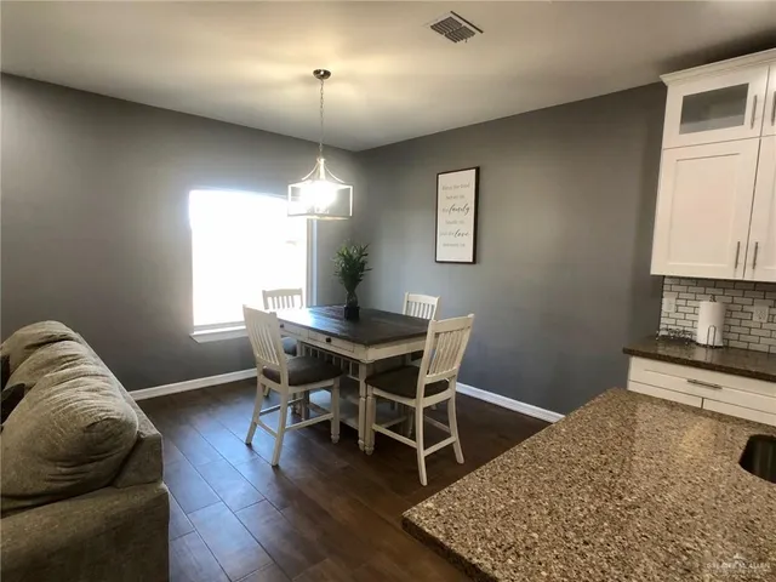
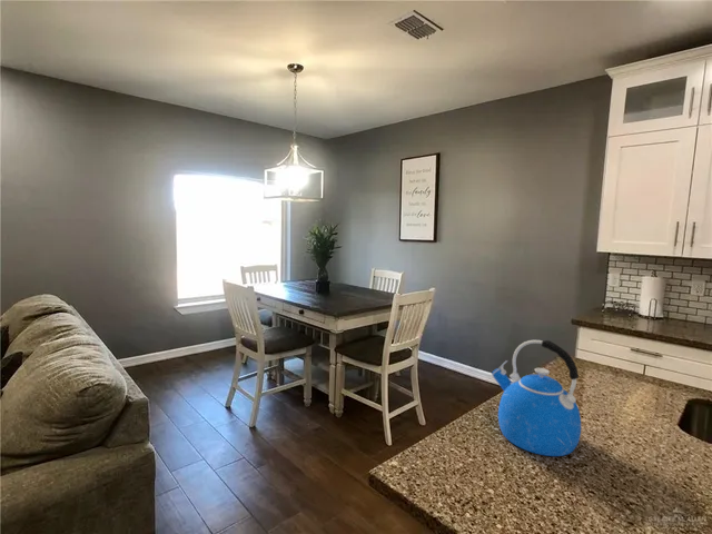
+ kettle (532, 385)
